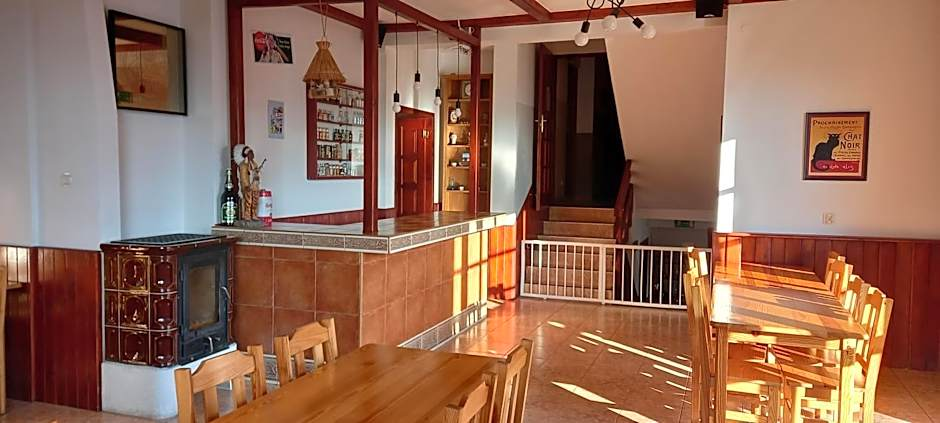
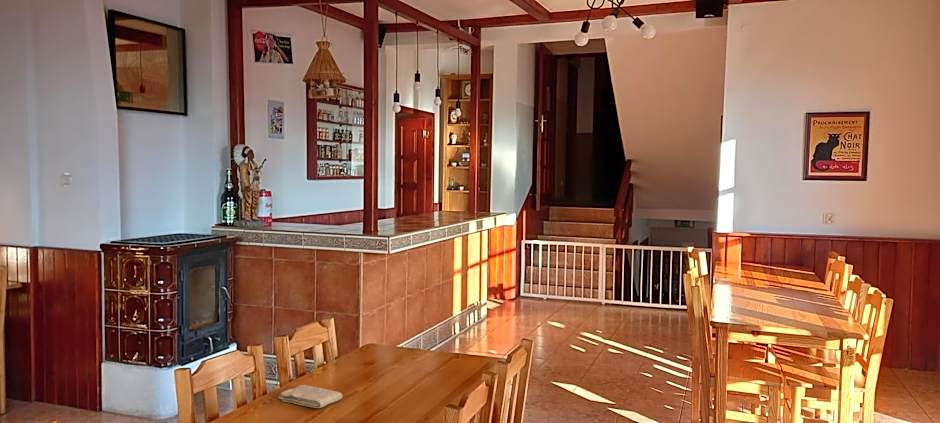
+ washcloth (310, 395)
